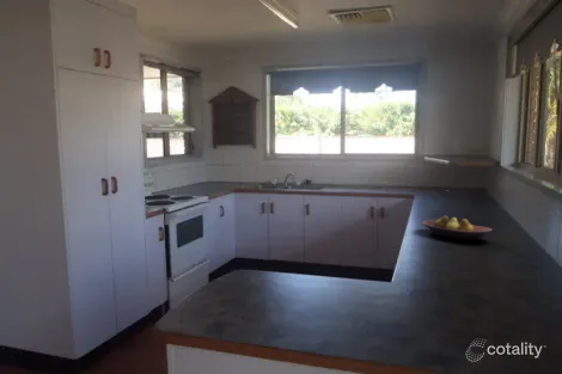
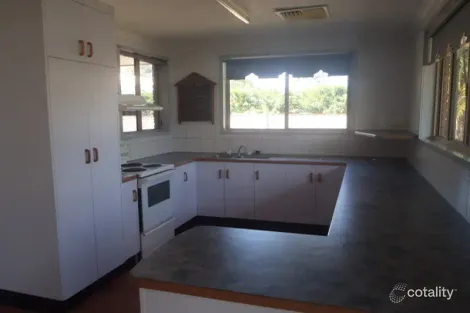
- fruit bowl (454, 226)
